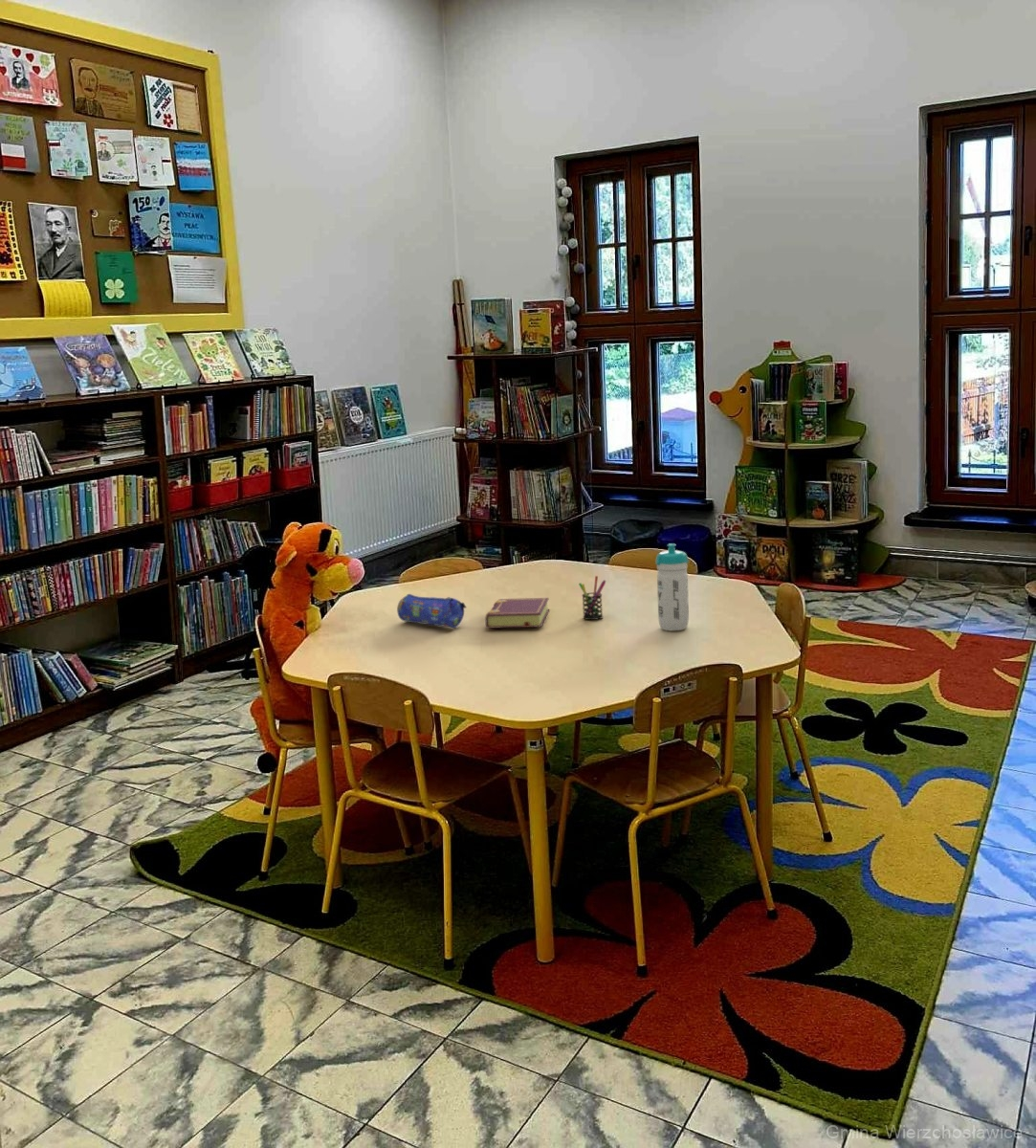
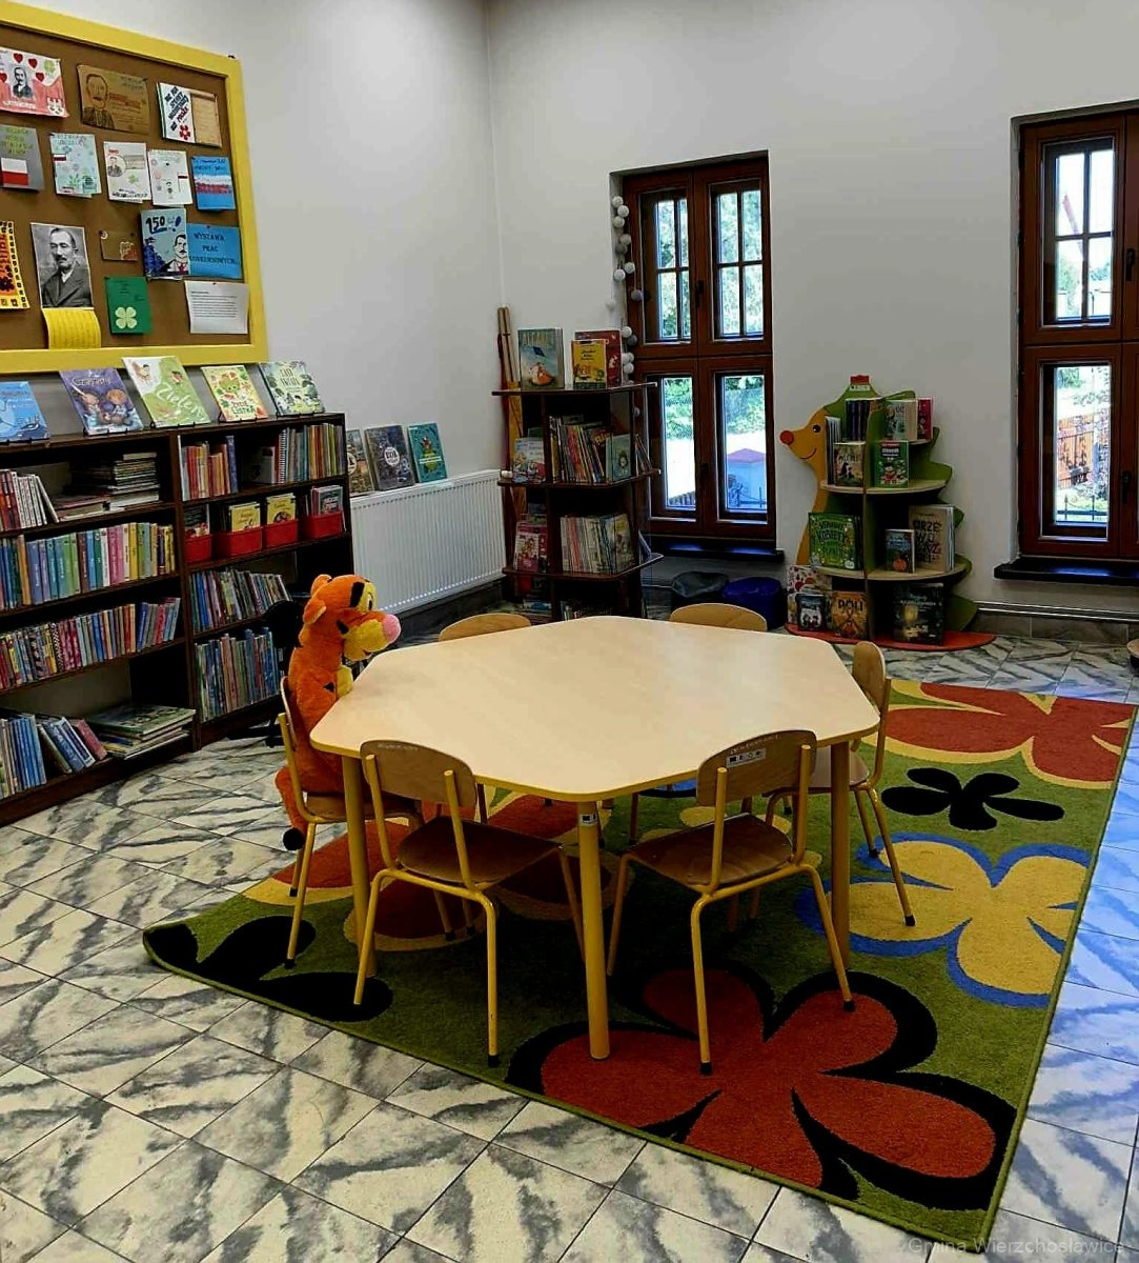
- pencil case (430, 609)
- book (518, 612)
- pen holder (590, 597)
- water bottle (672, 585)
